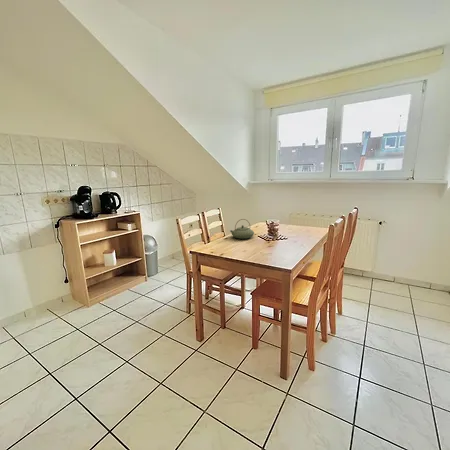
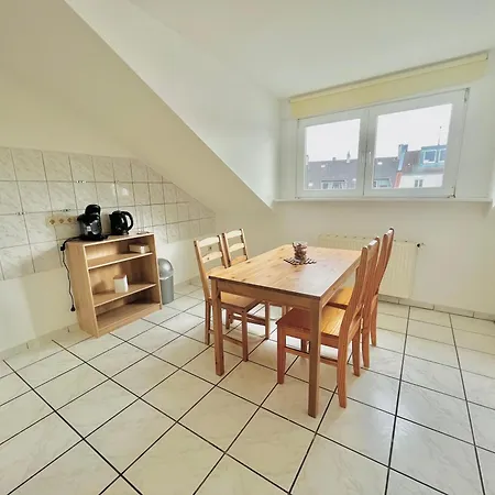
- teapot (241, 228)
